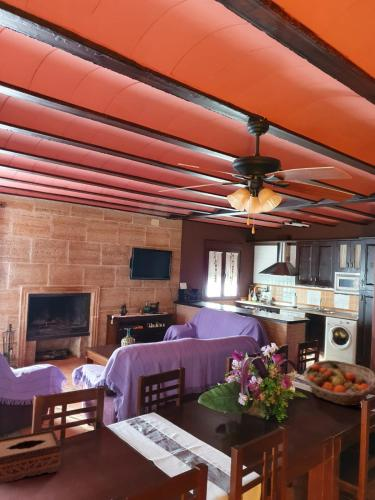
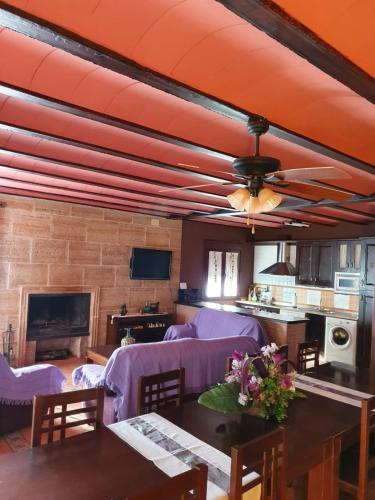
- tissue box (24, 455)
- fruit basket (338, 381)
